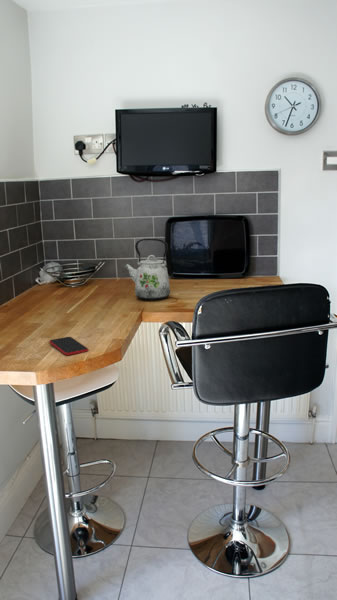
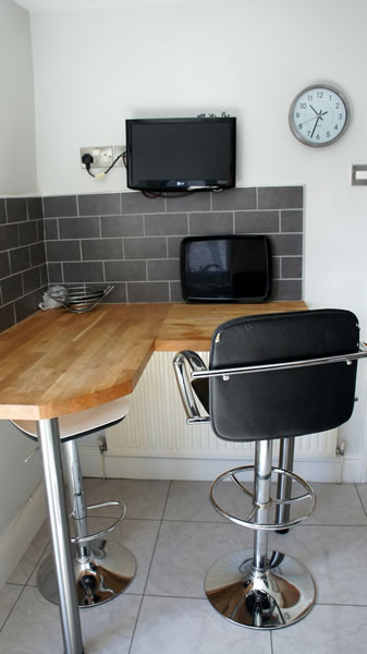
- kettle (145, 268)
- smartphone (68, 345)
